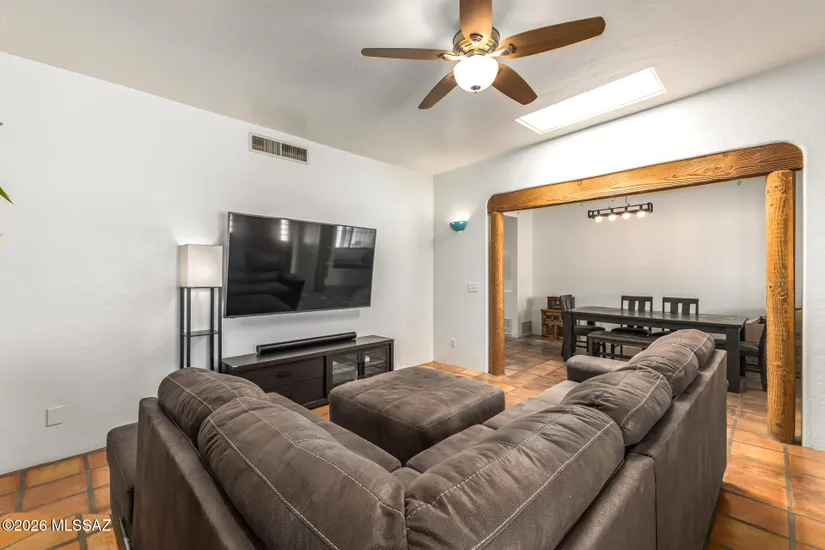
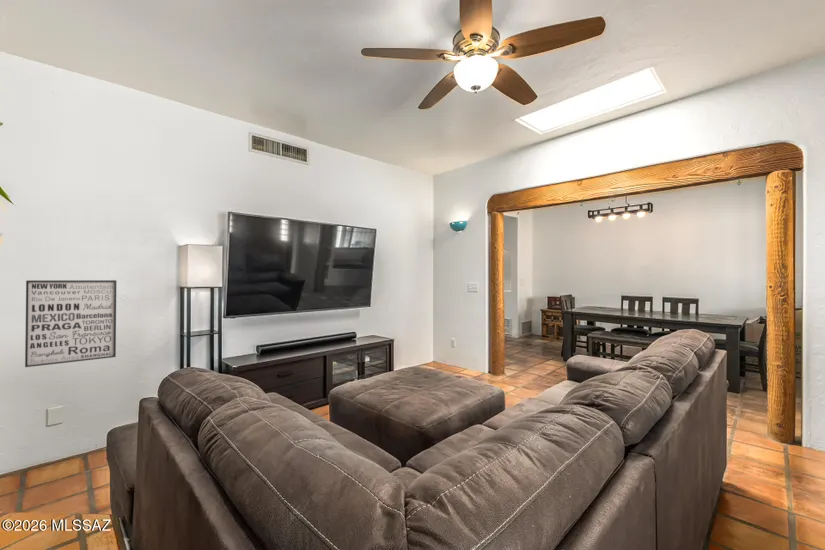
+ wall art (73, 320)
